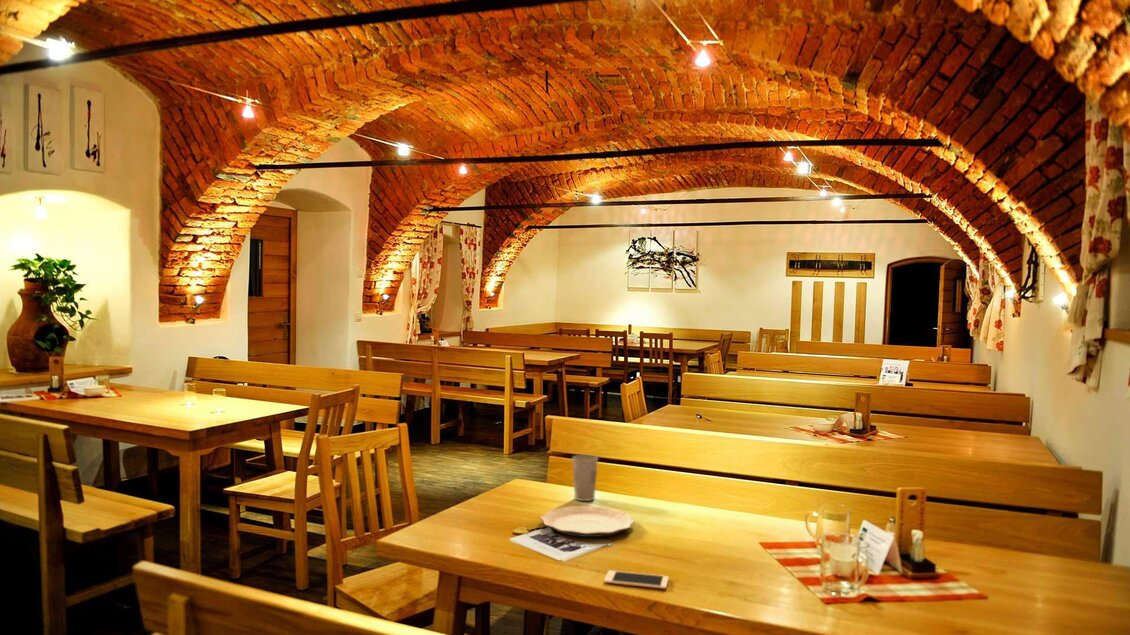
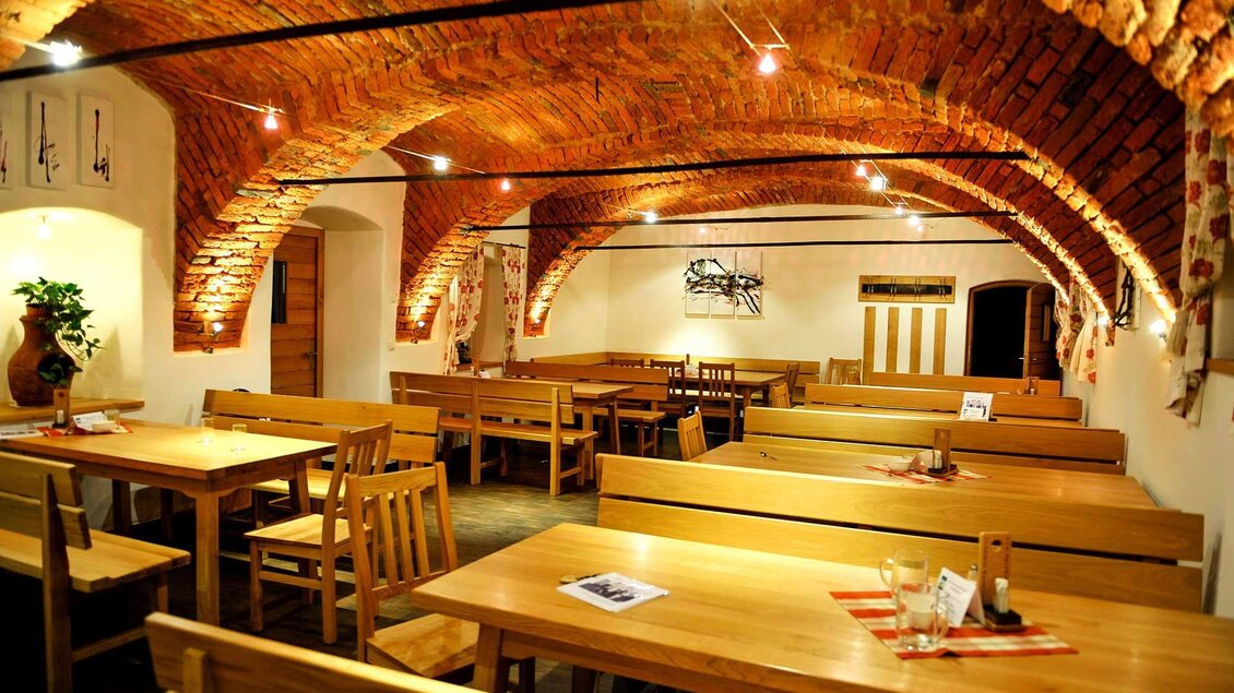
- cup (584, 478)
- cell phone (636, 579)
- plate (587, 522)
